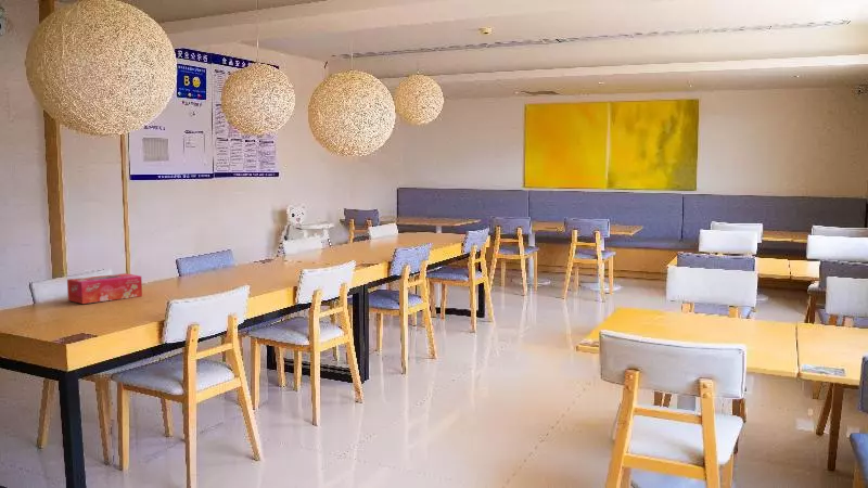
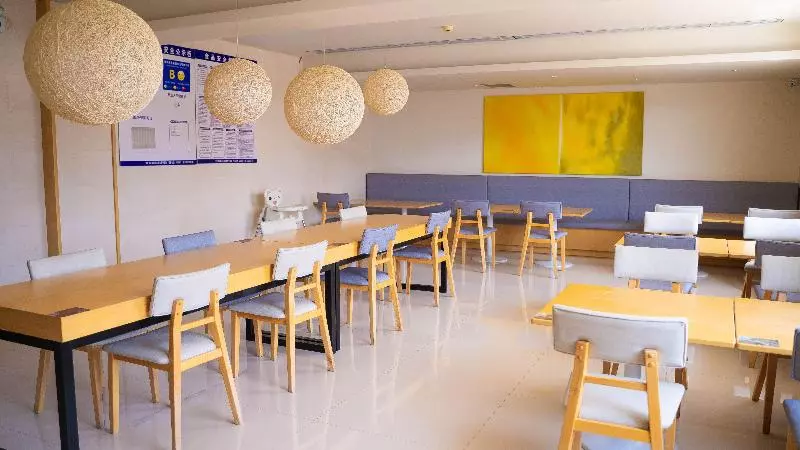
- tissue box (105, 287)
